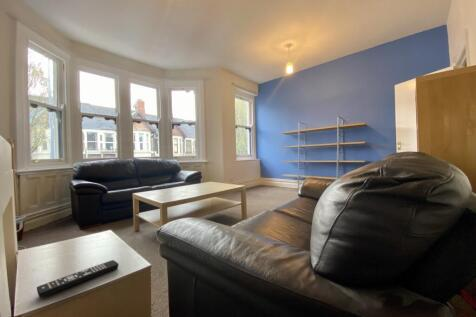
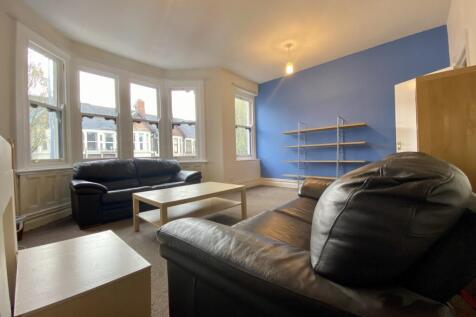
- remote control (81, 276)
